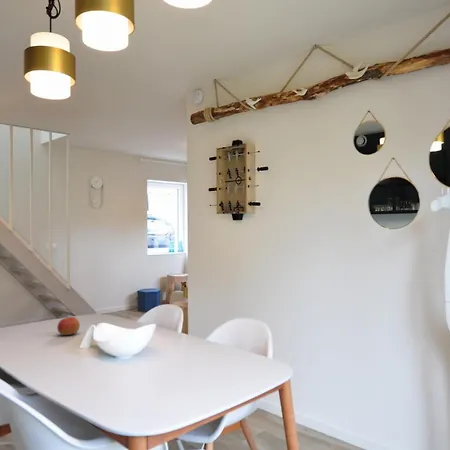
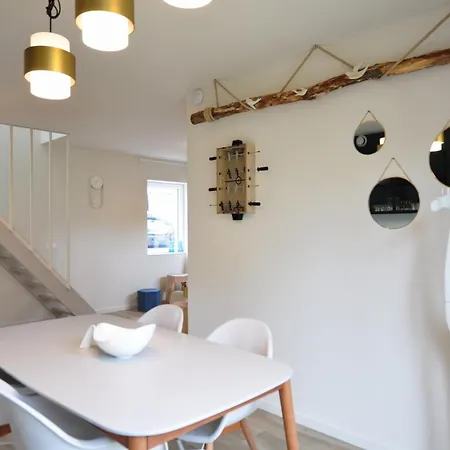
- apple (68, 325)
